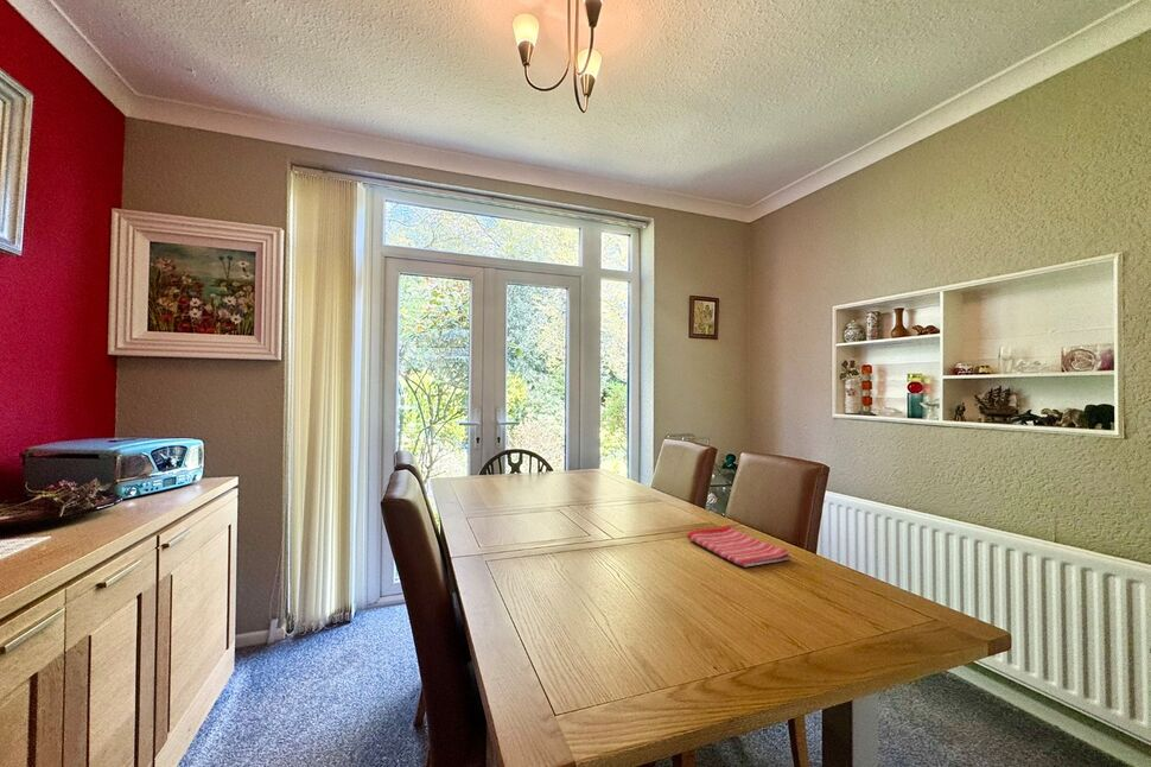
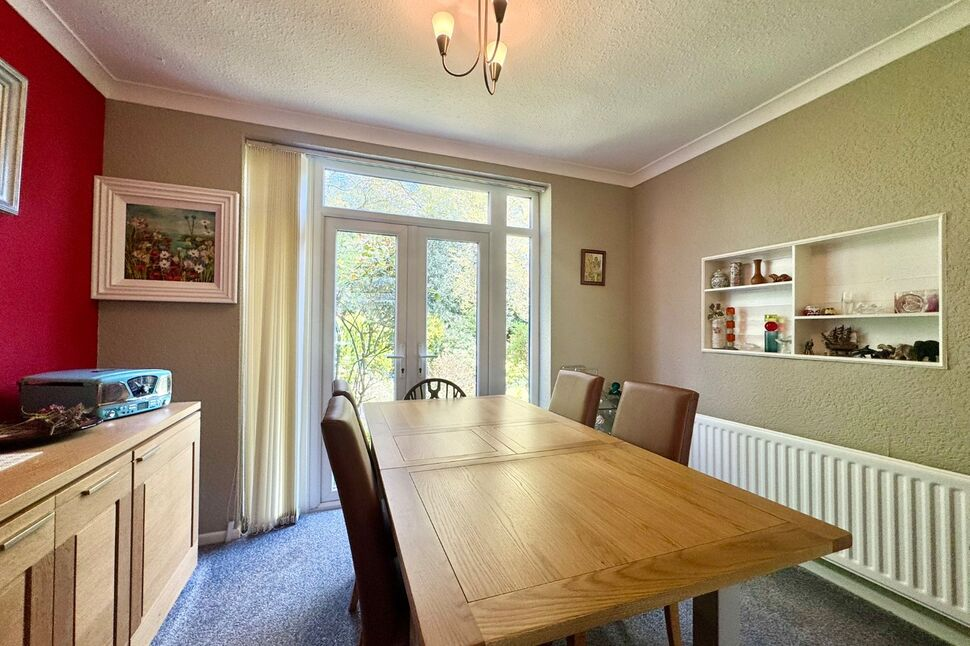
- dish towel (735, 544)
